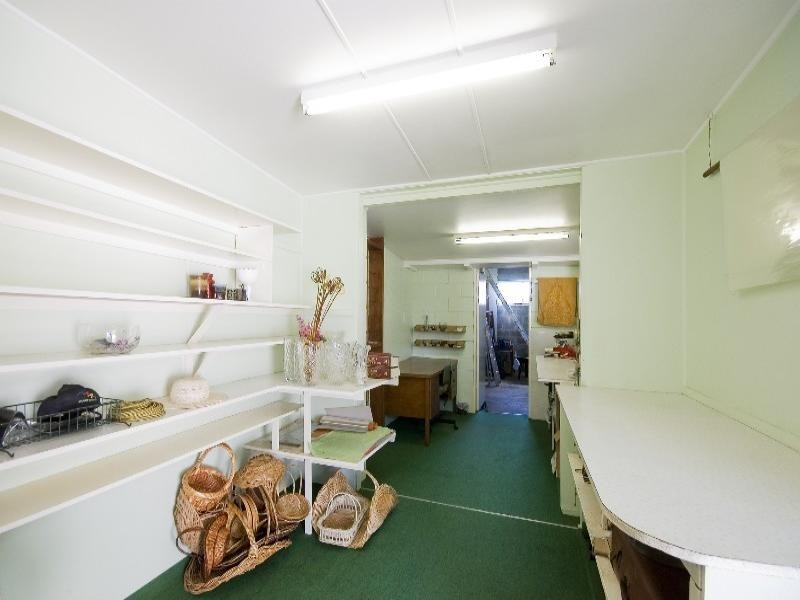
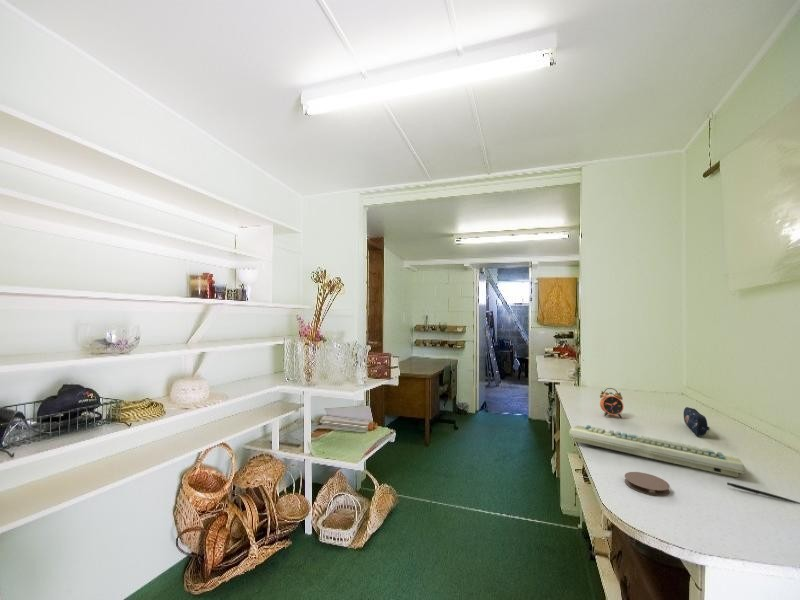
+ pencil case (694, 420)
+ keyboard (647, 445)
+ alarm clock (611, 402)
+ pen (764, 493)
+ coaster (646, 483)
